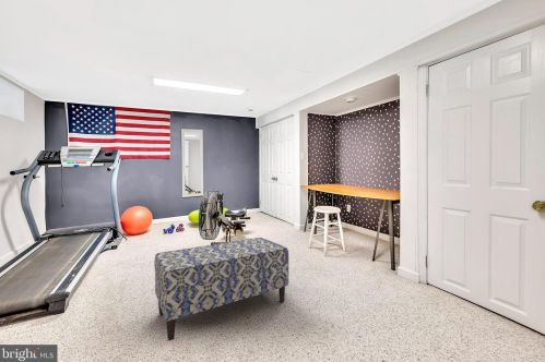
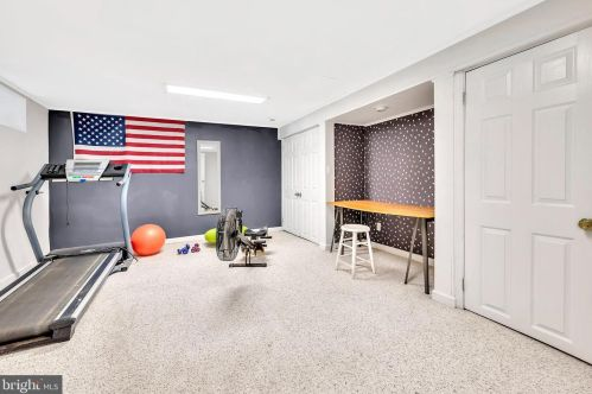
- bench (224, 278)
